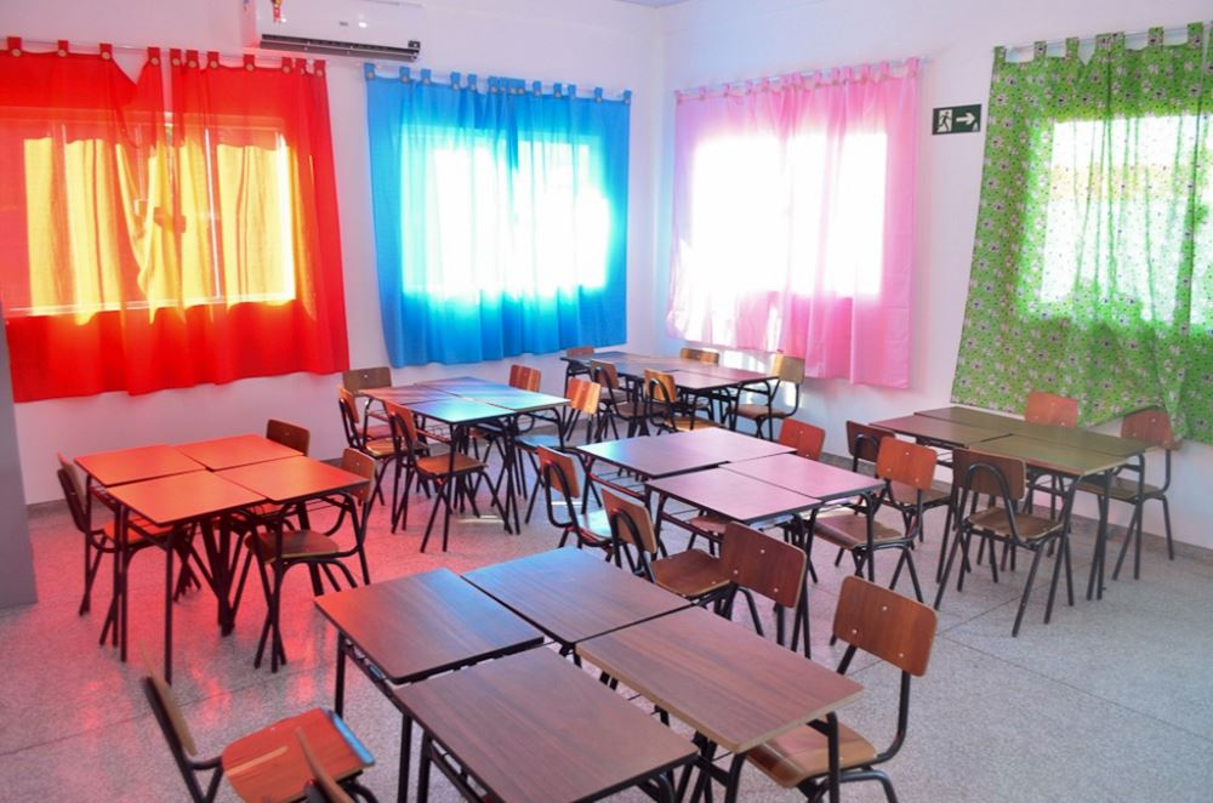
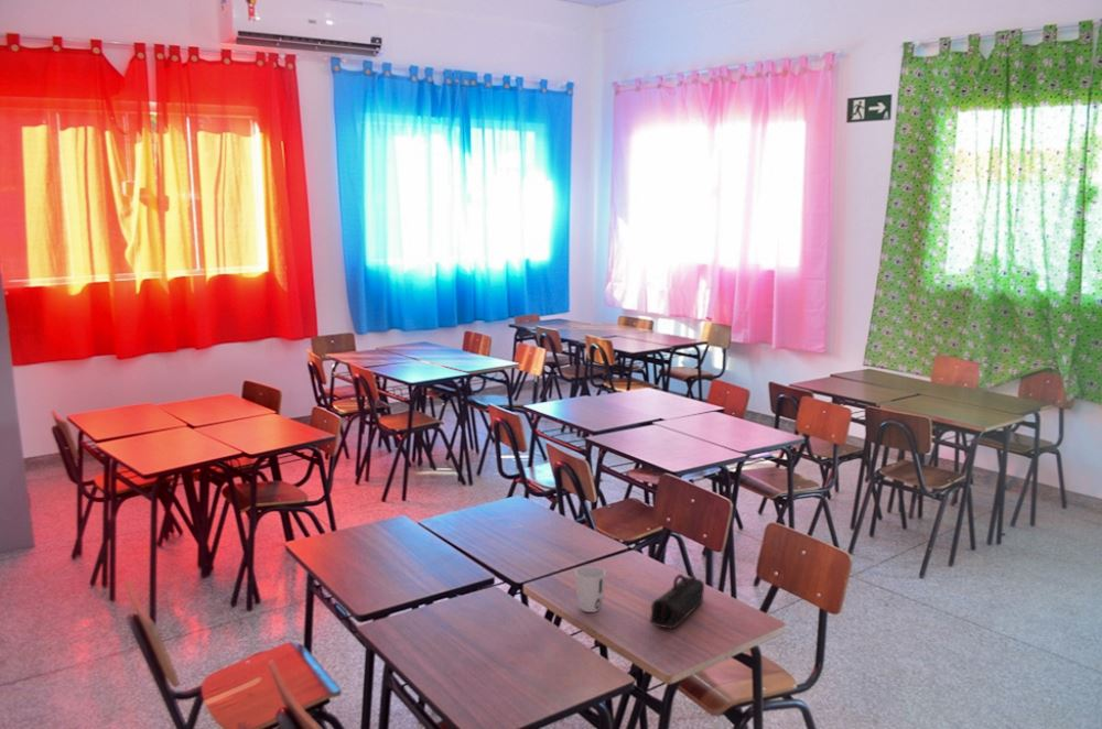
+ pencil case (678, 594)
+ cup (590, 589)
